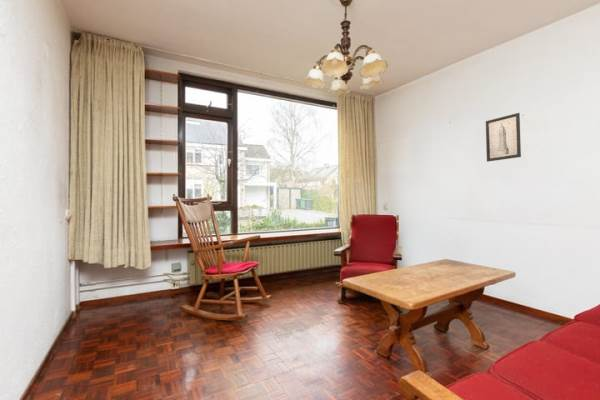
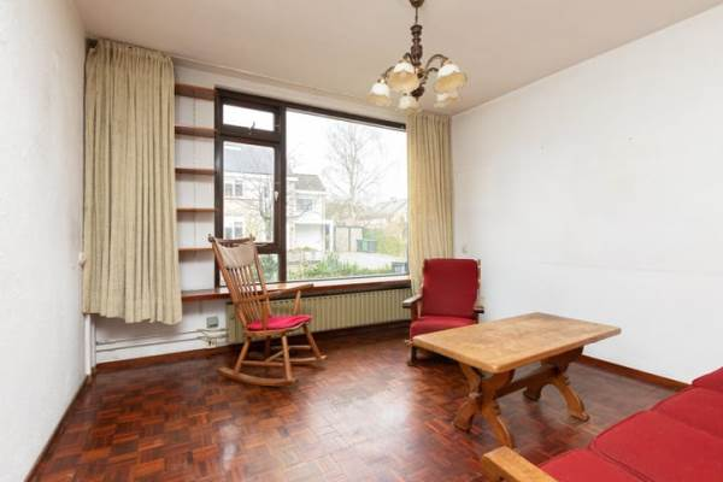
- wall art (502, 138)
